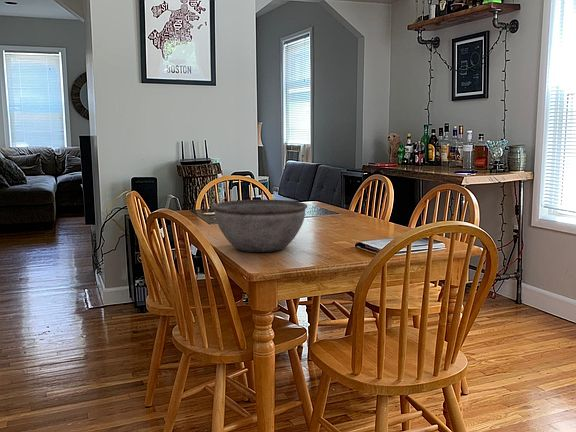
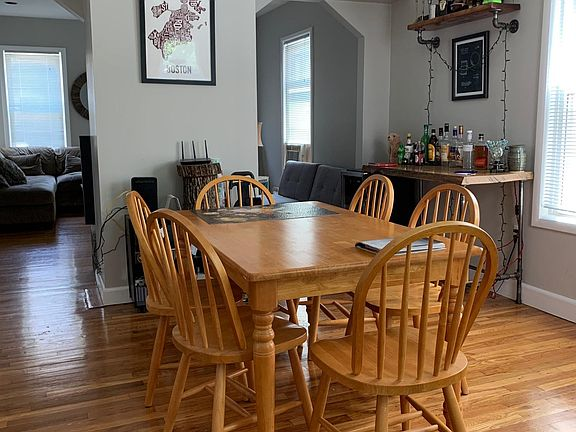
- bowl (260, 226)
